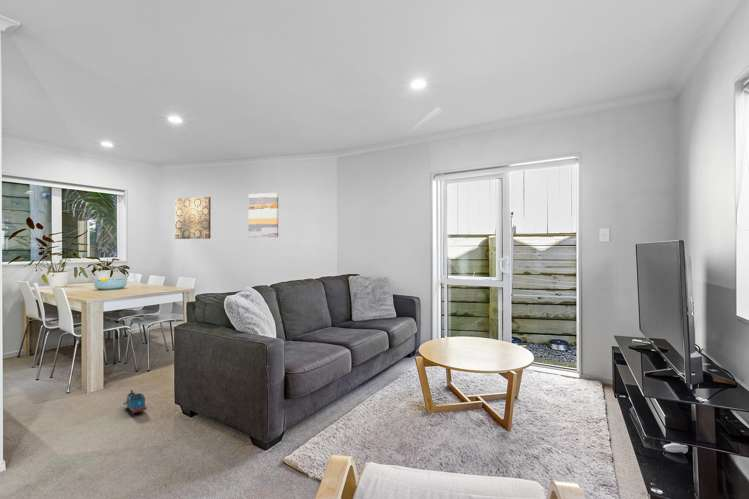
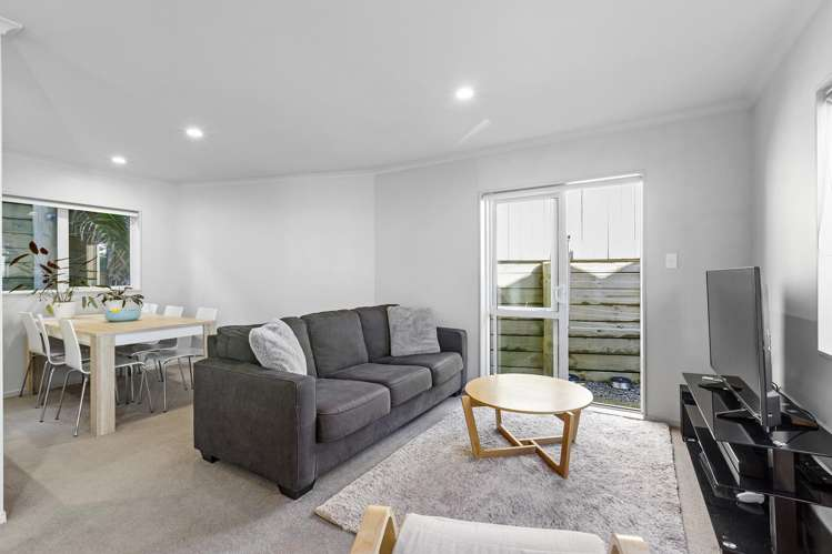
- wall art (263, 215)
- toy train (134, 401)
- wall art (192, 218)
